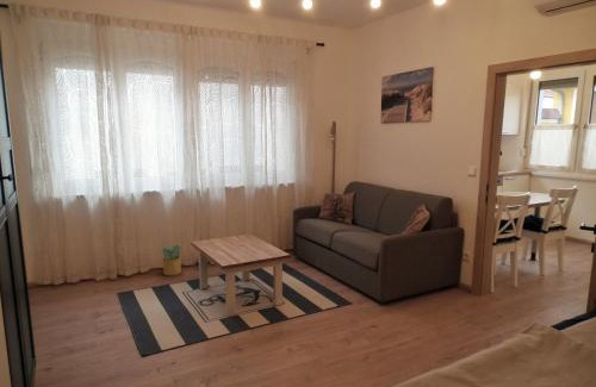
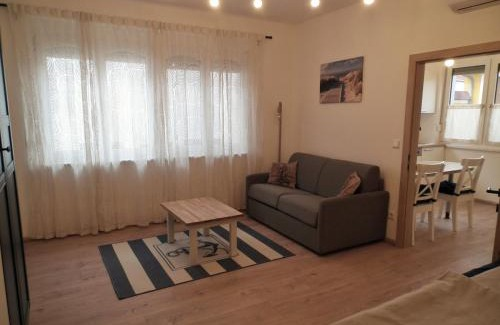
- potted plant (170, 260)
